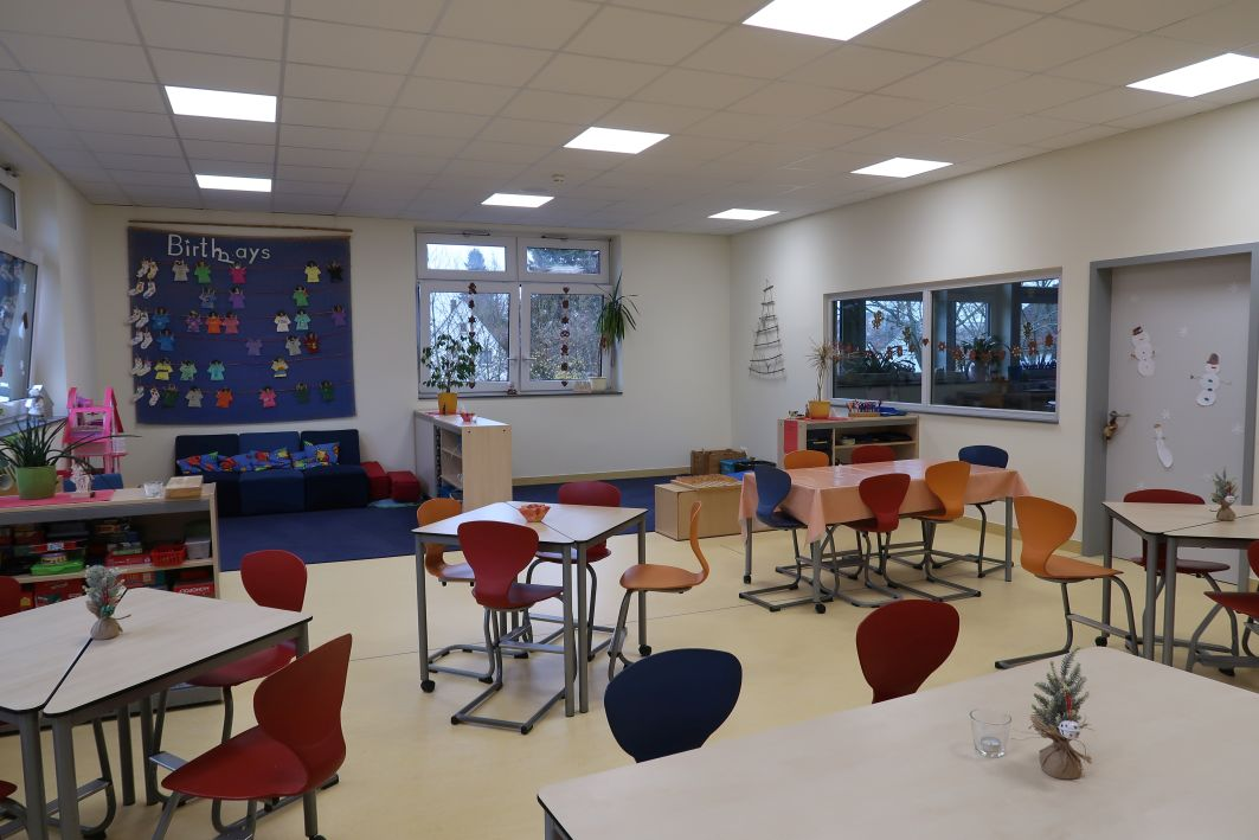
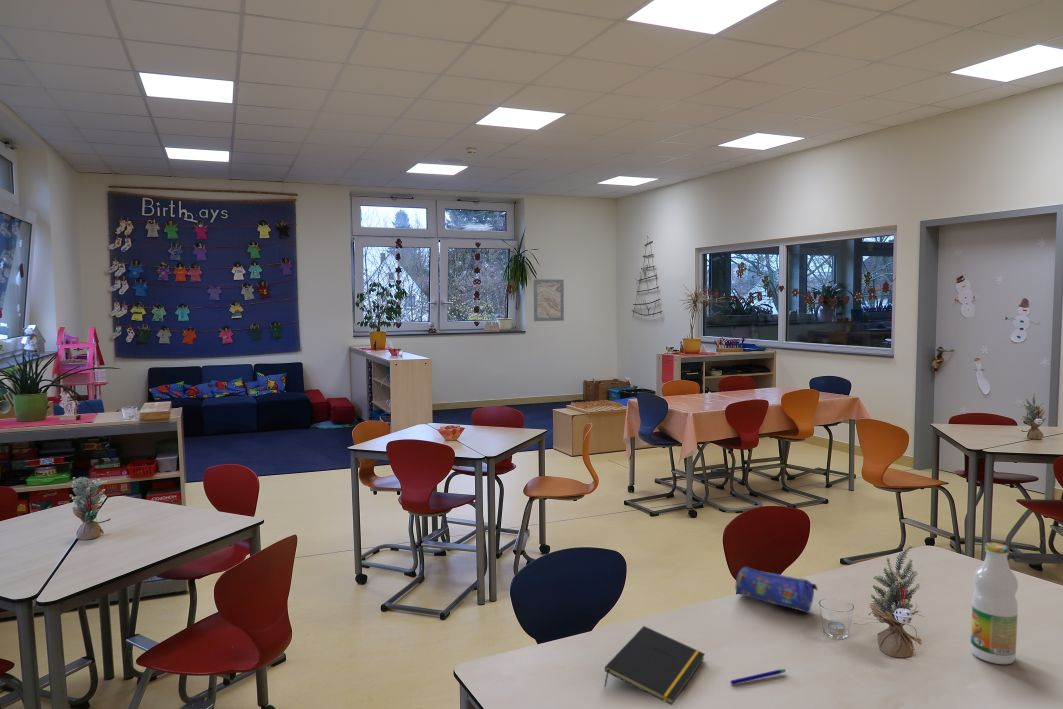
+ bottle (994, 600)
+ wall art (548, 300)
+ notepad (656, 662)
+ pencil case (774, 587)
+ pen (758, 676)
